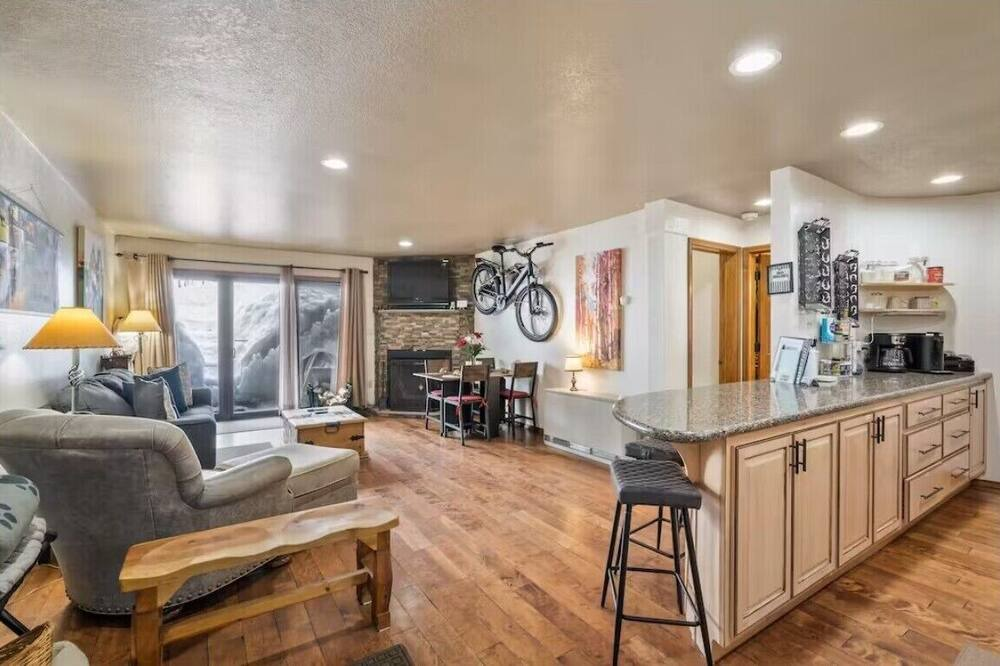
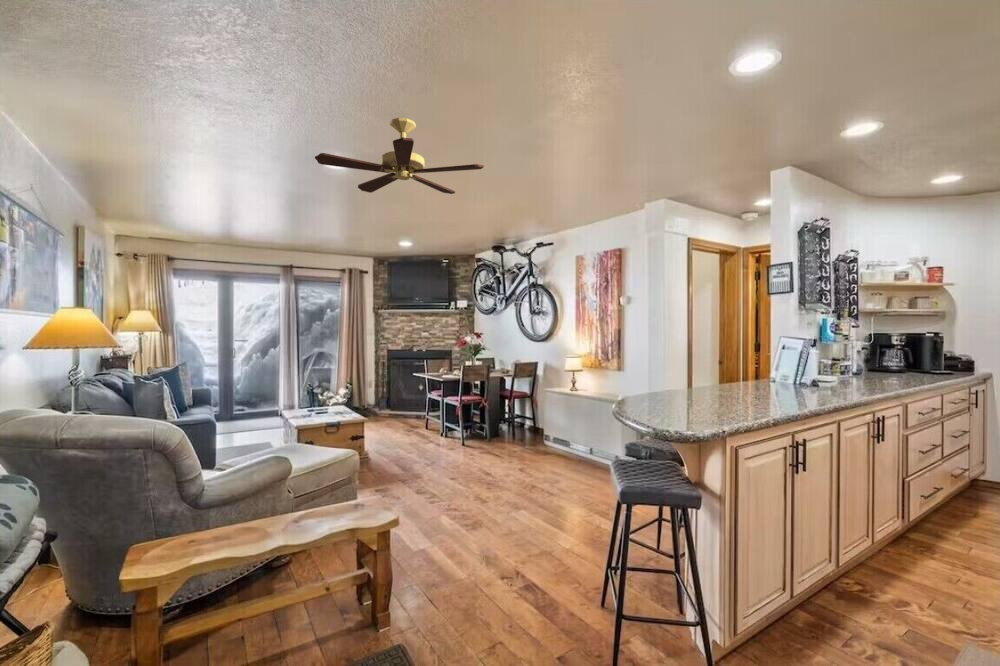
+ ceiling fan (401, 148)
